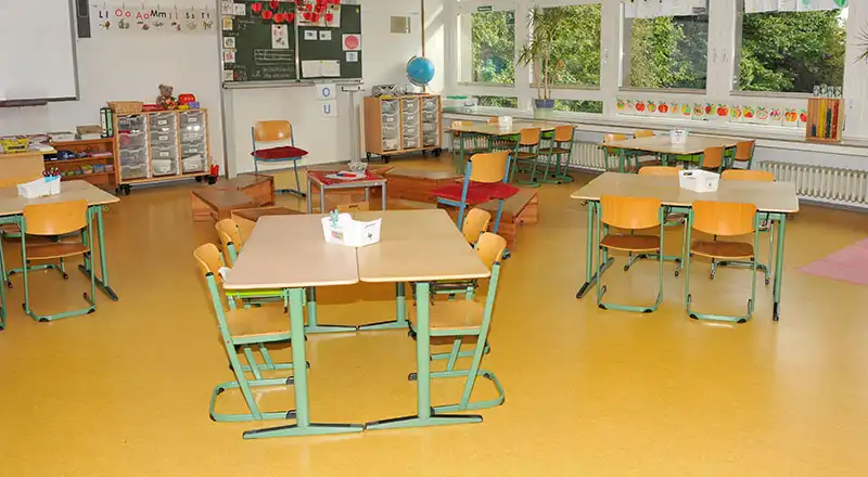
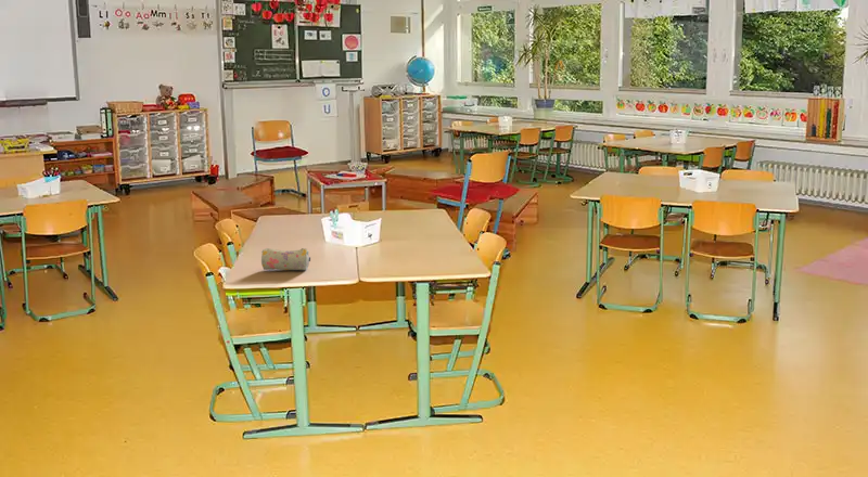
+ pencil case (285, 259)
